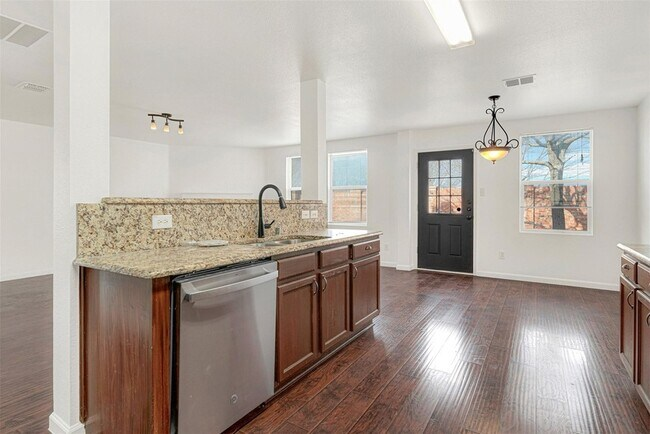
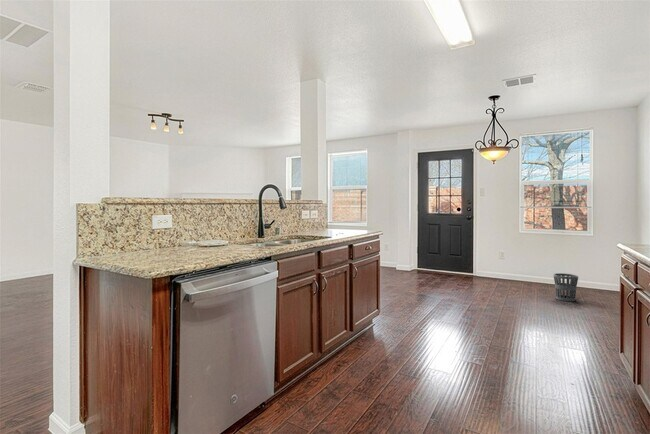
+ wastebasket (565, 287)
